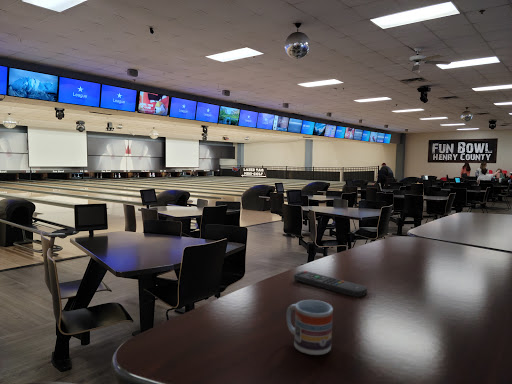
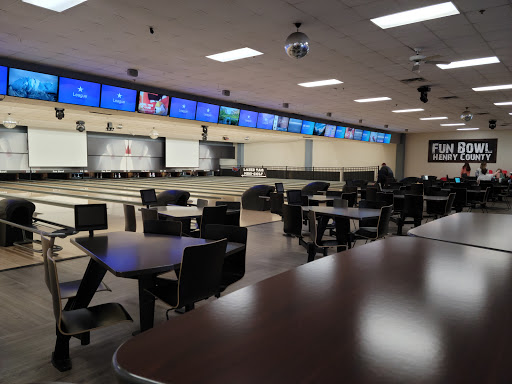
- cup (307, 324)
- remote control (328, 282)
